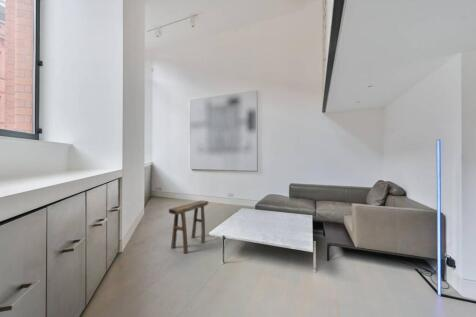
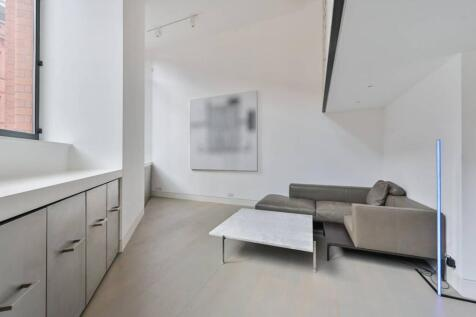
- stool (193, 224)
